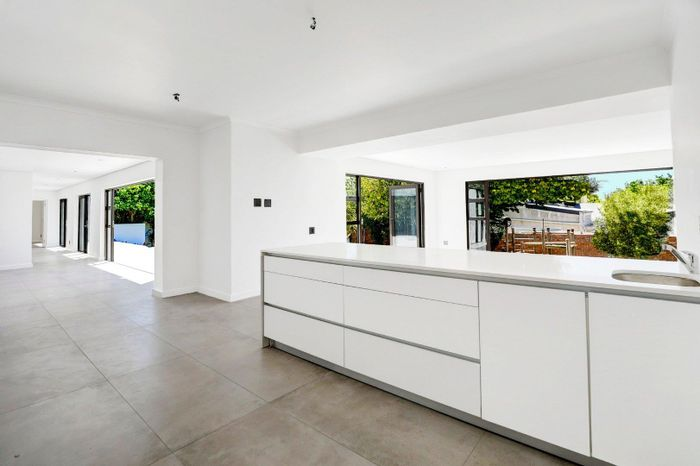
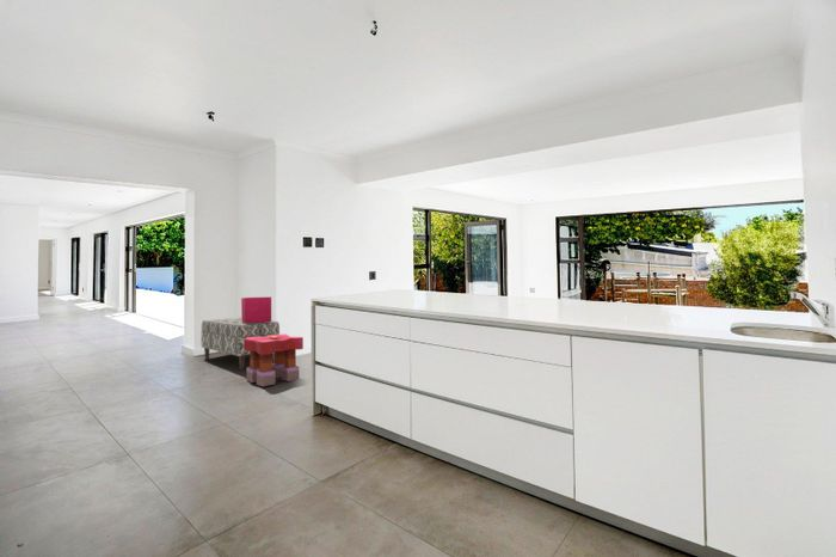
+ bench (239, 341)
+ storage bin (256, 310)
+ stool (275, 357)
